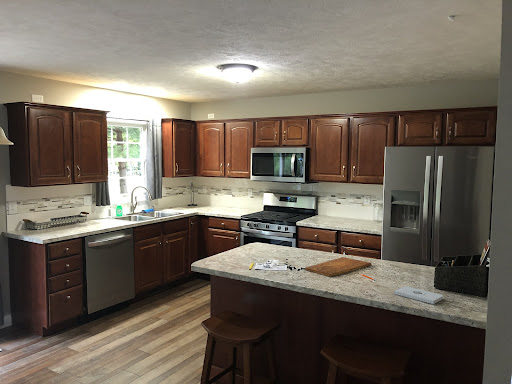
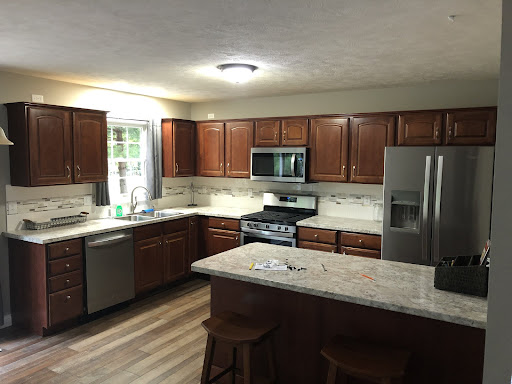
- notepad (418, 294)
- cutting board (338, 266)
